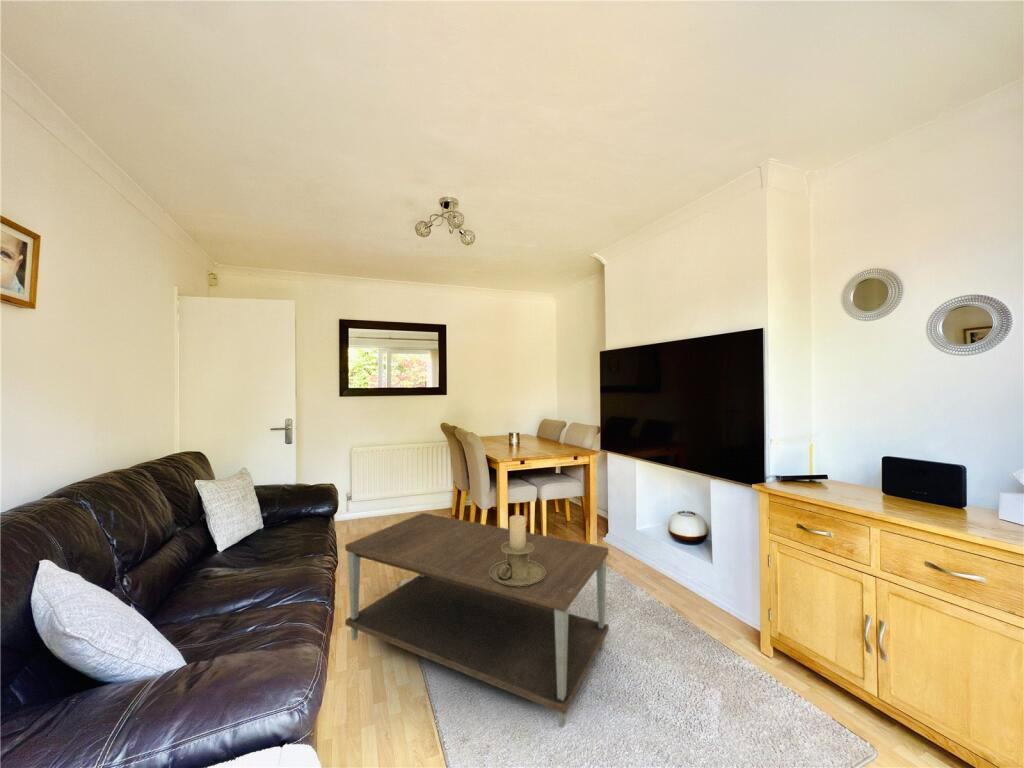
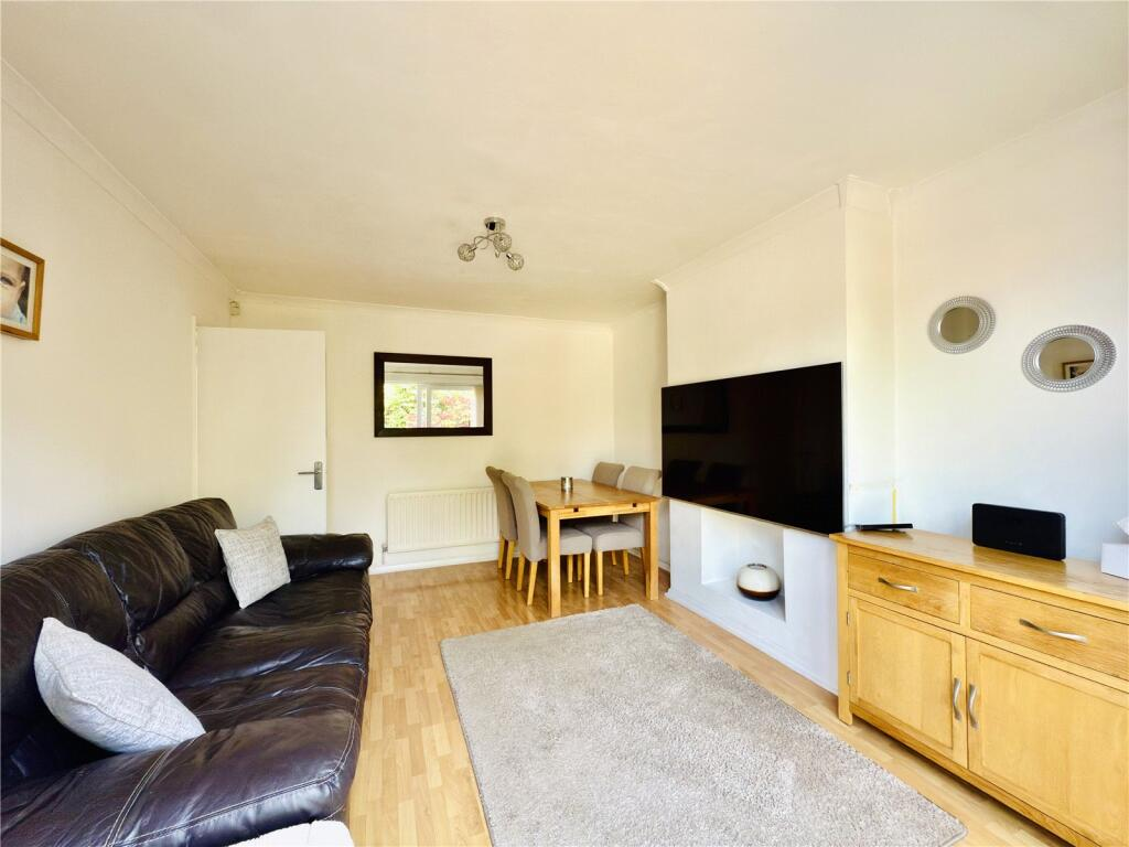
- coffee table (475, 595)
- candle holder (517, 545)
